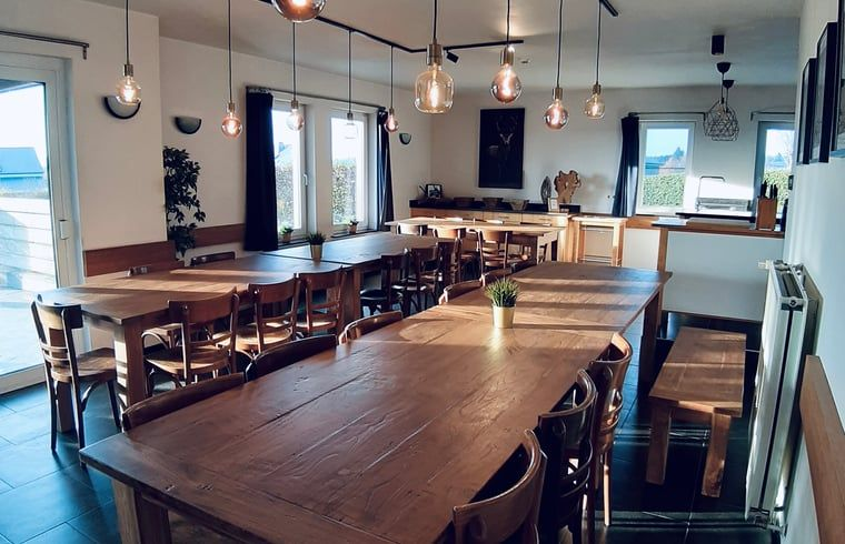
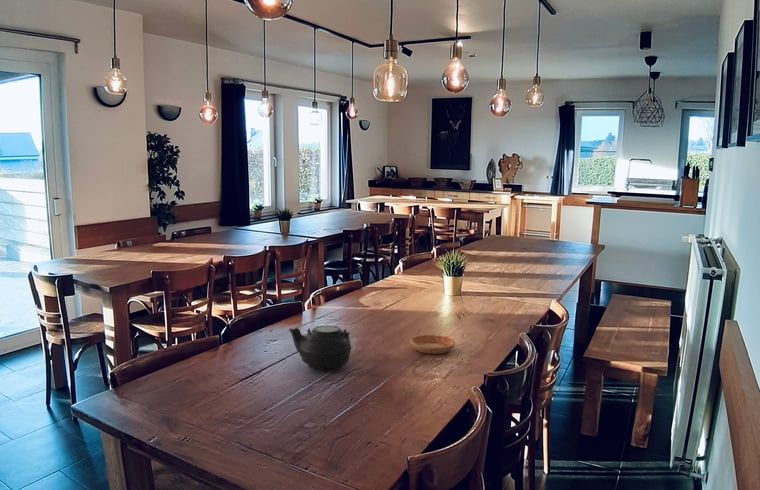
+ teapot (320, 347)
+ saucer (432, 344)
